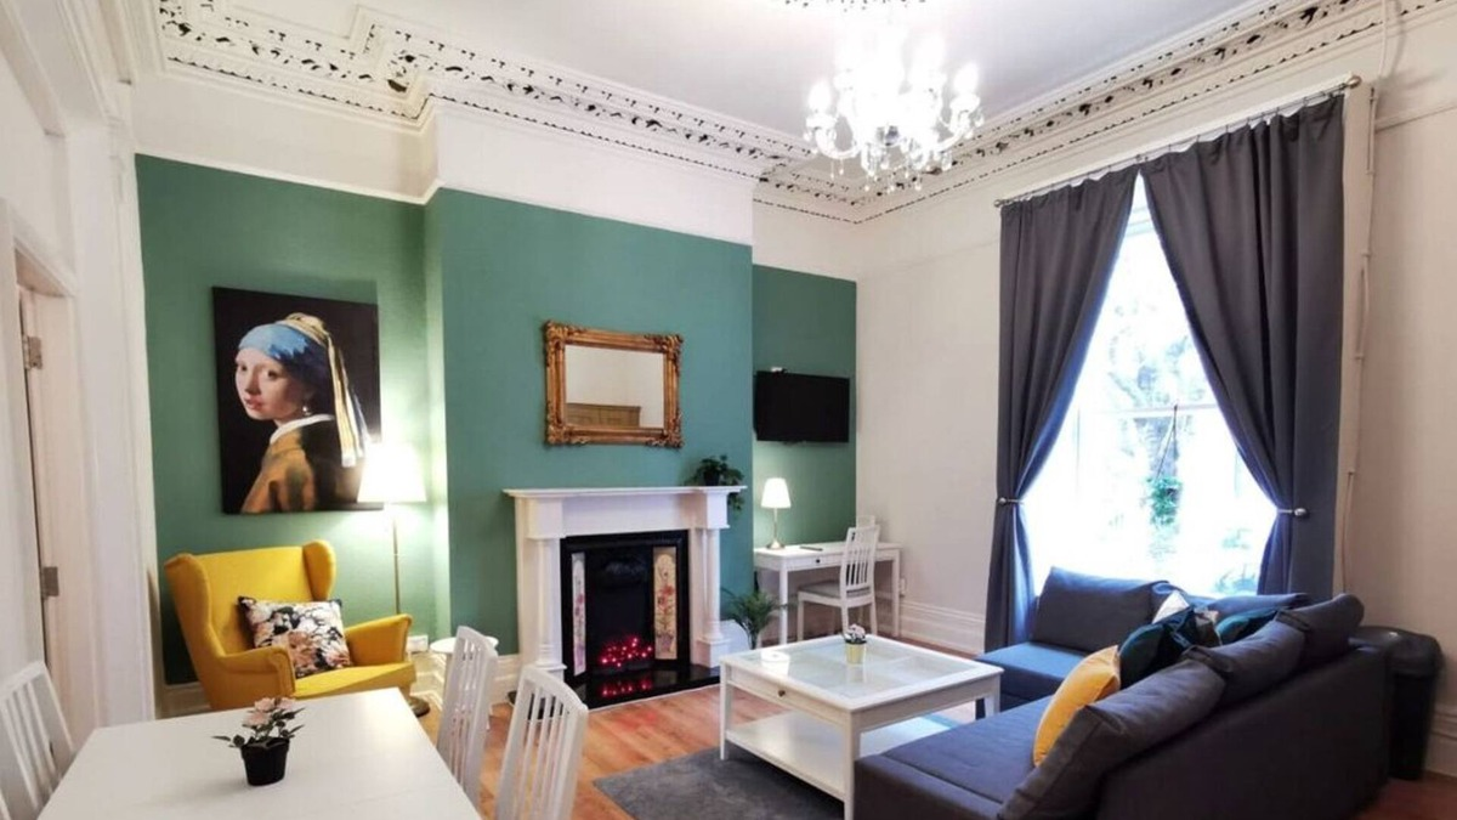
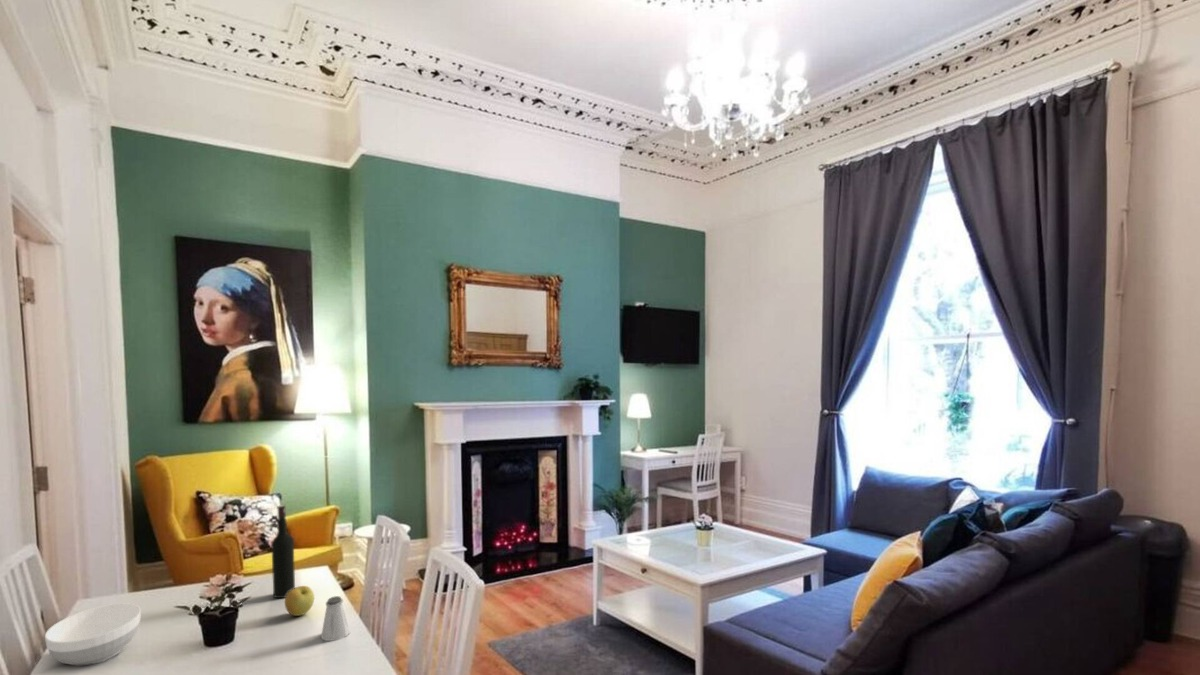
+ bowl (95, 638)
+ apple (300, 601)
+ saltshaker (334, 616)
+ wine bottle (282, 550)
